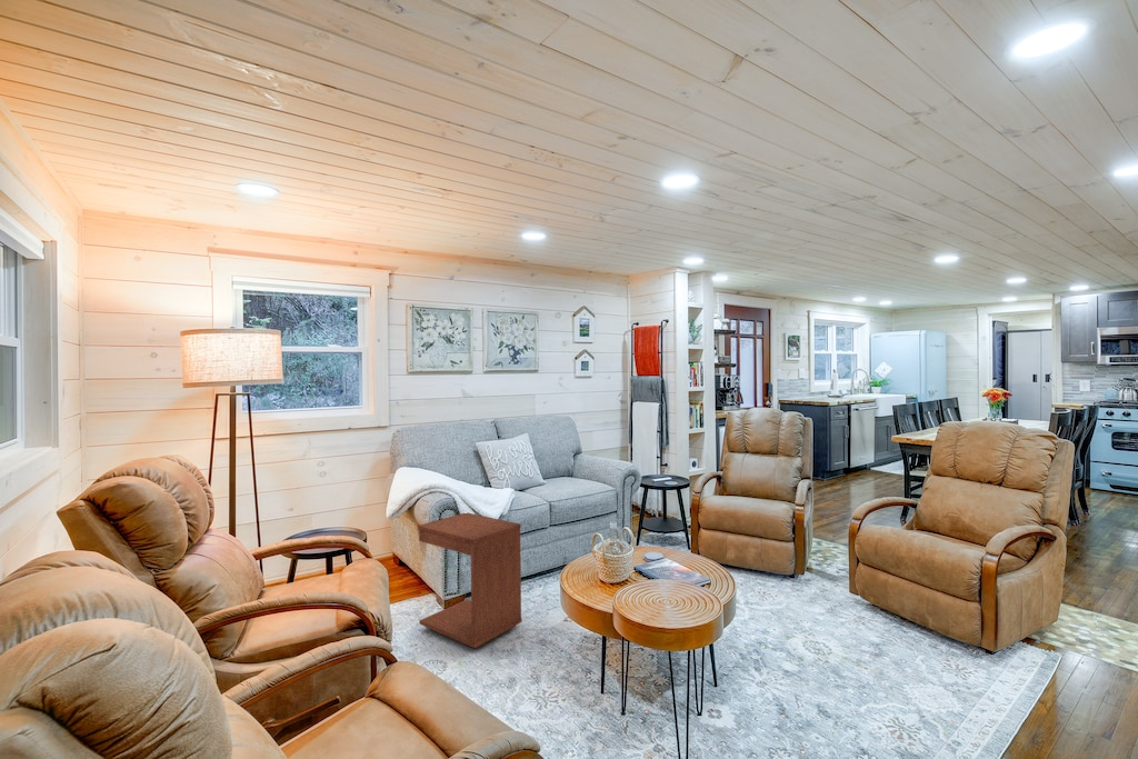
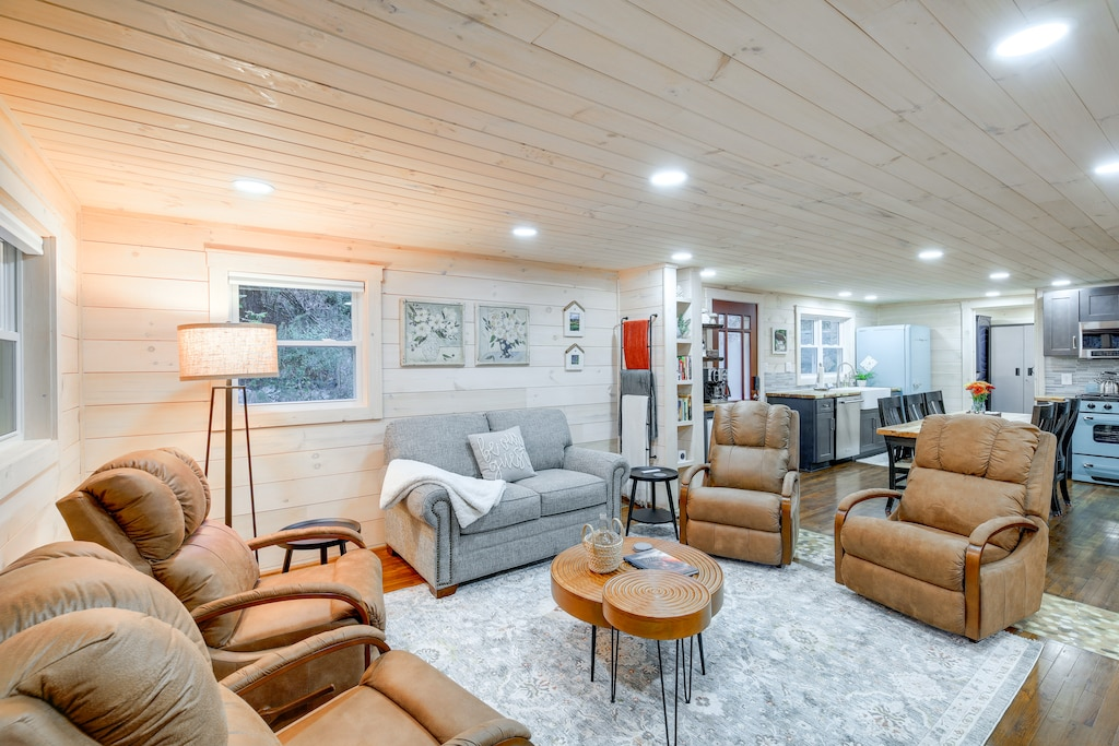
- side table (471, 577)
